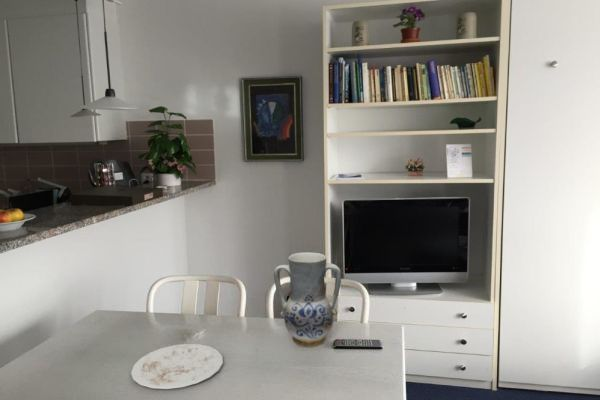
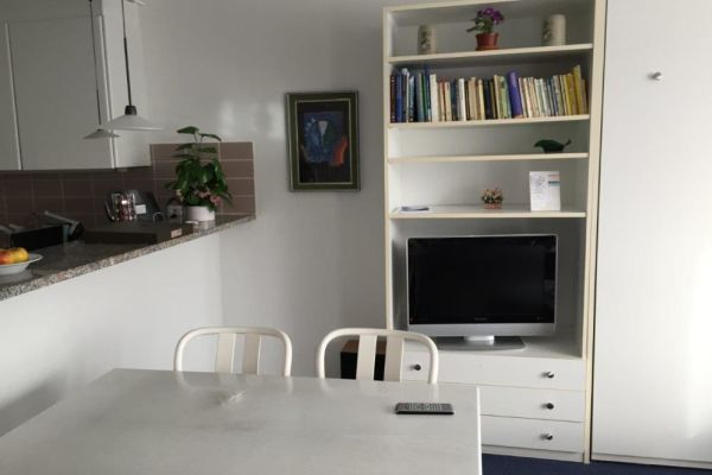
- plate (178, 365)
- vase (307, 299)
